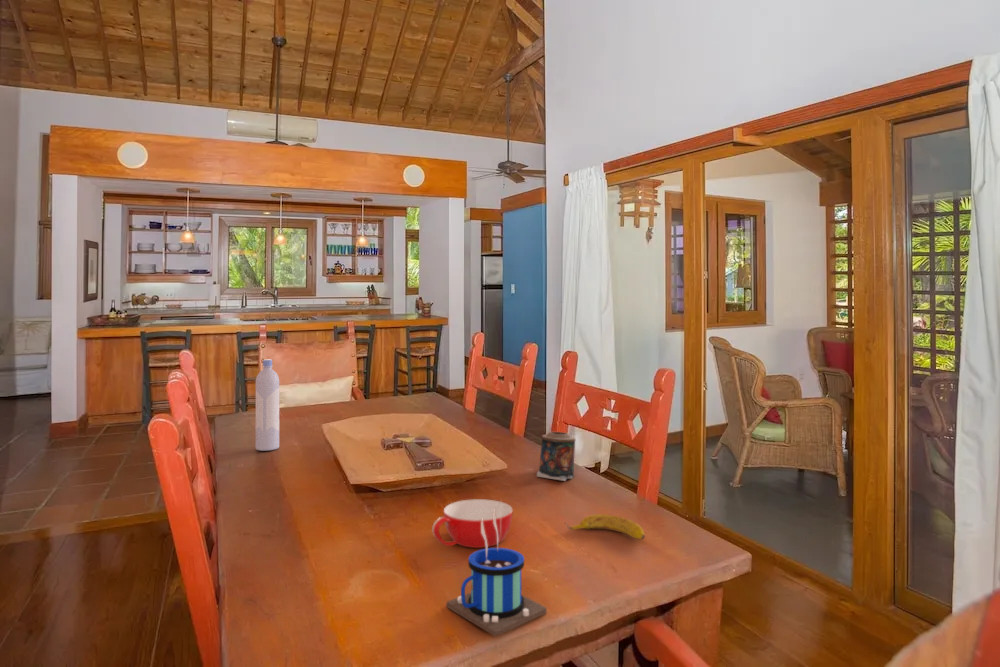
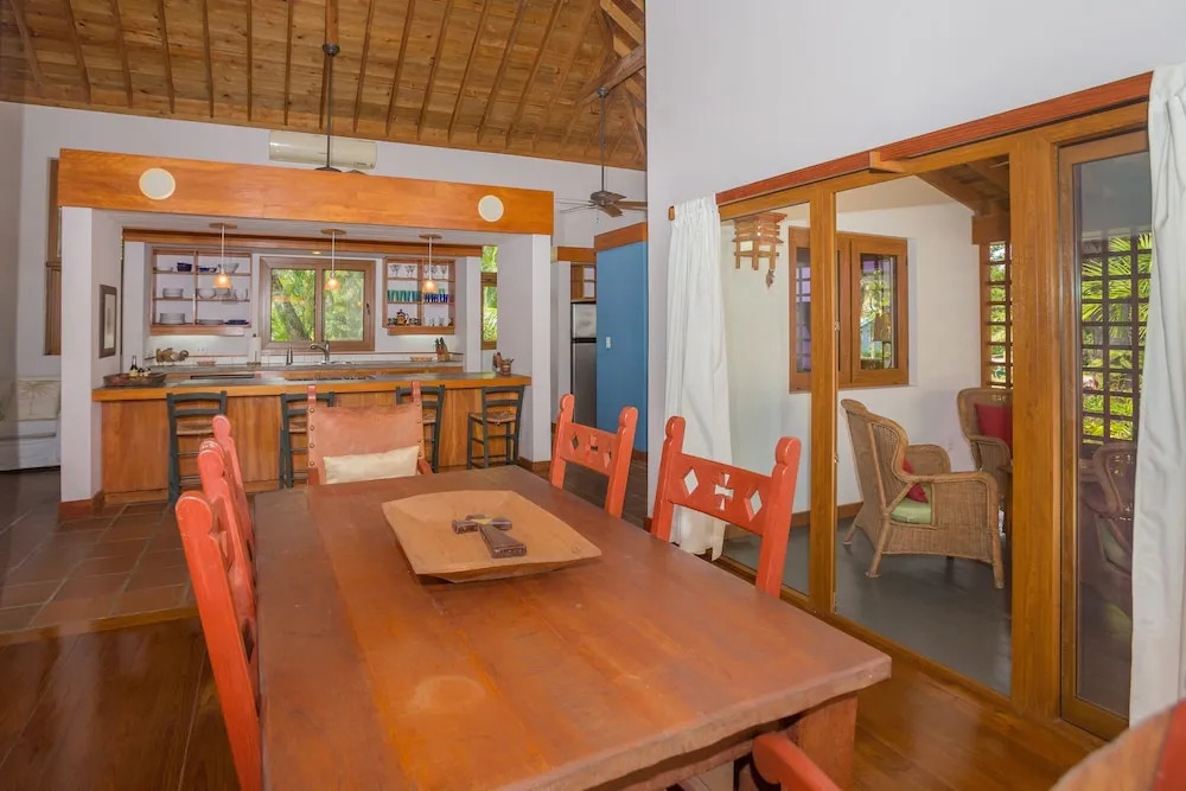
- candle (557, 454)
- bowl (470, 525)
- mug (492, 554)
- banana (607, 527)
- bottle (267, 404)
